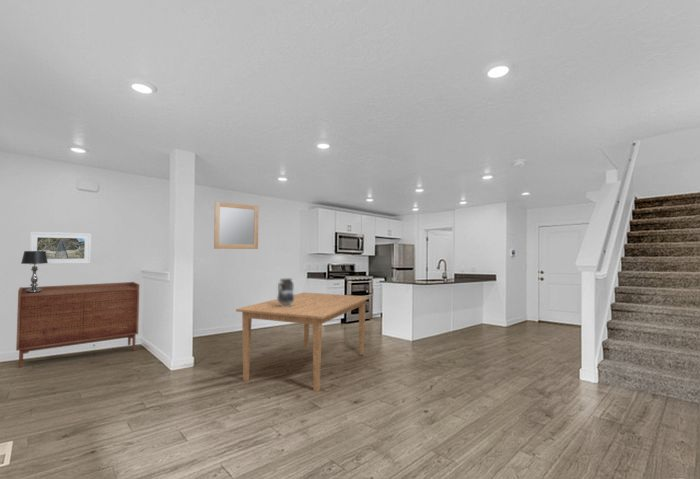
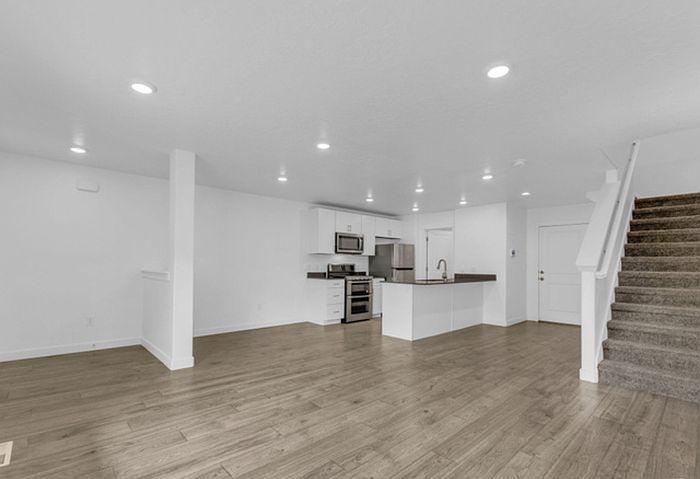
- dining table (308, 333)
- sideboard (81, 320)
- table lamp (34, 271)
- home mirror (237, 226)
- ceramic jug (285, 291)
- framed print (61, 248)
